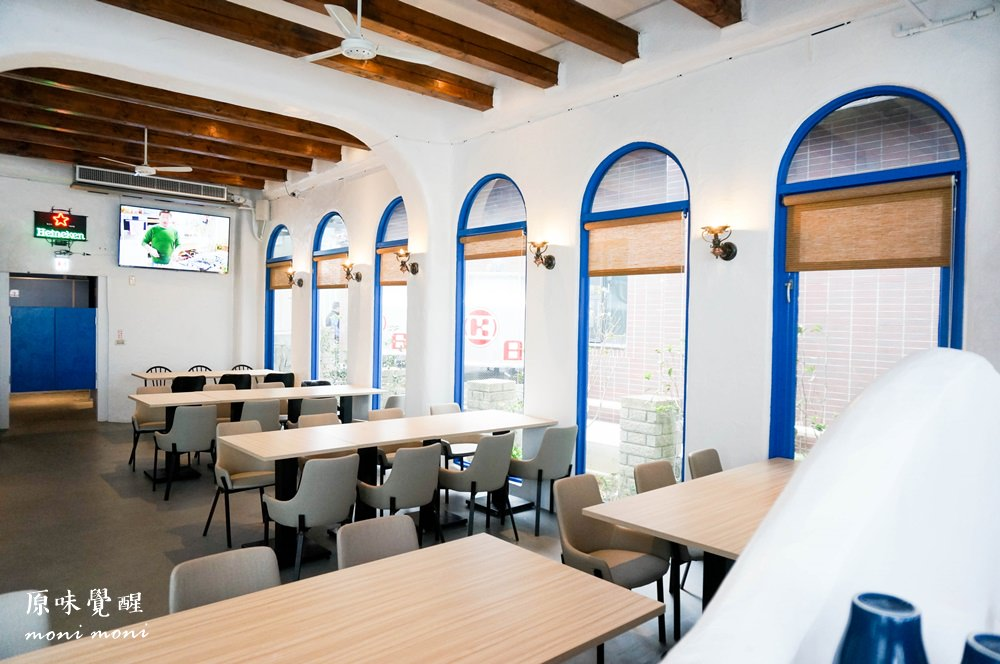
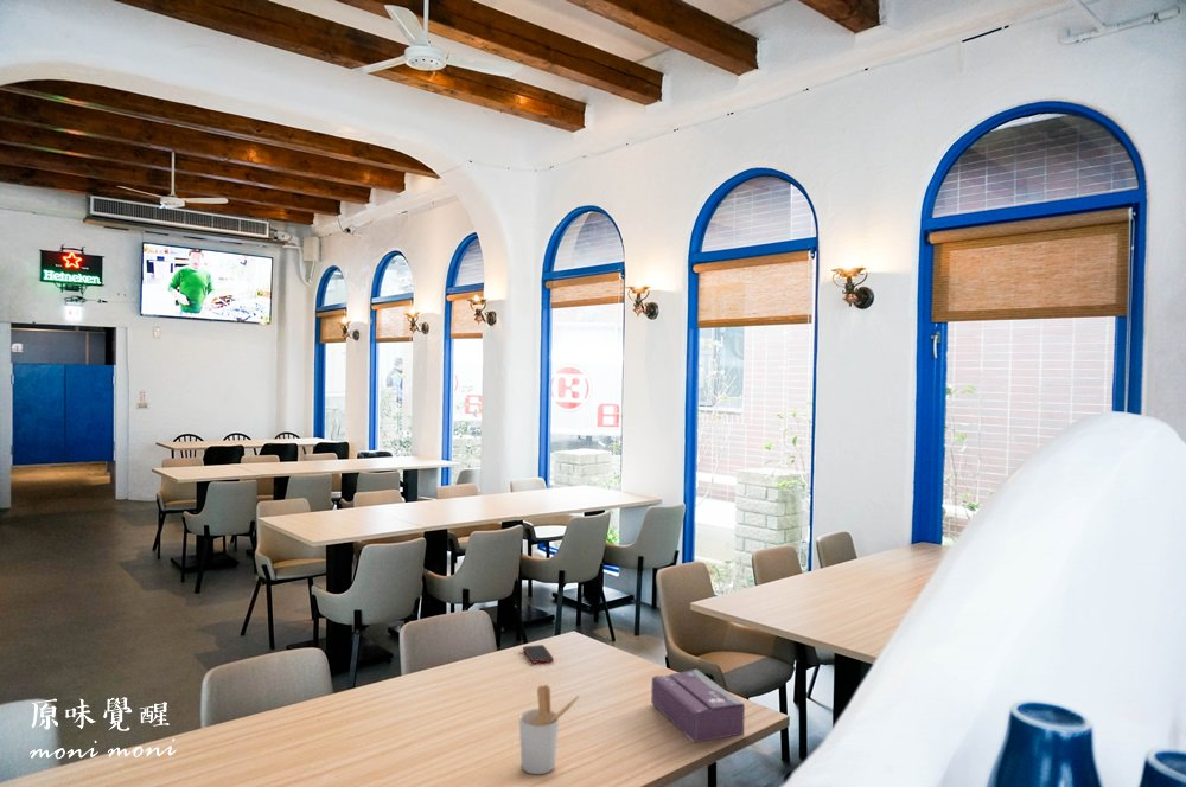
+ tissue box (695, 703)
+ cell phone (537, 653)
+ utensil holder (549, 730)
